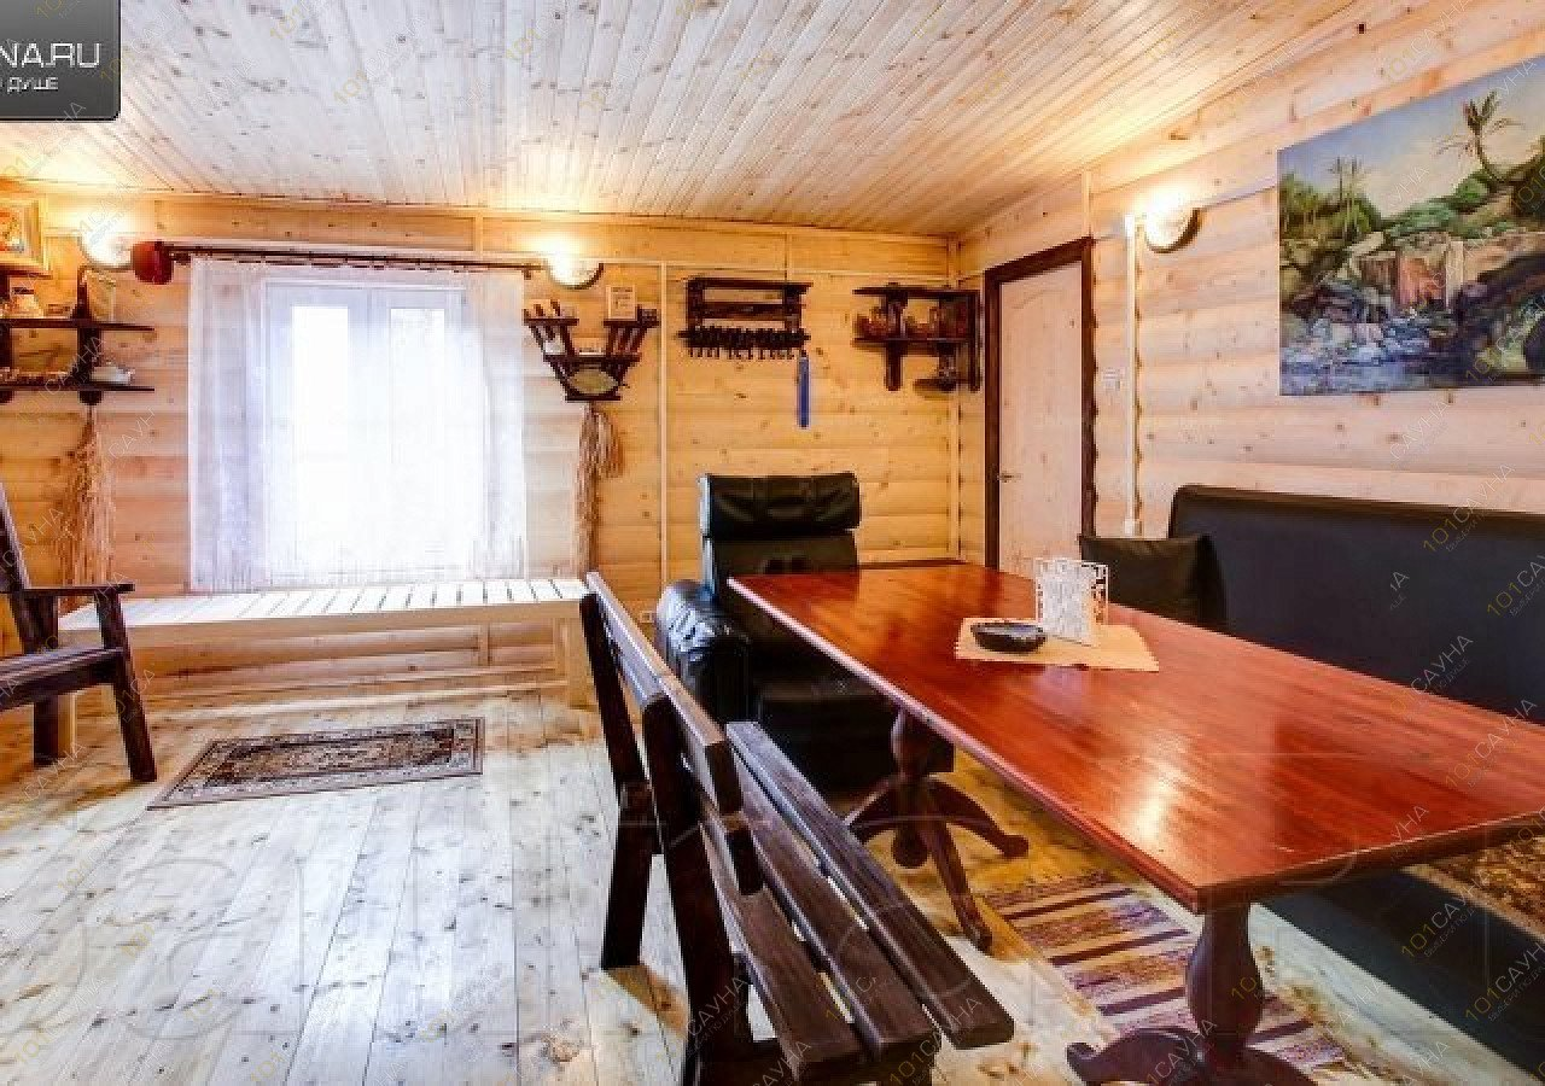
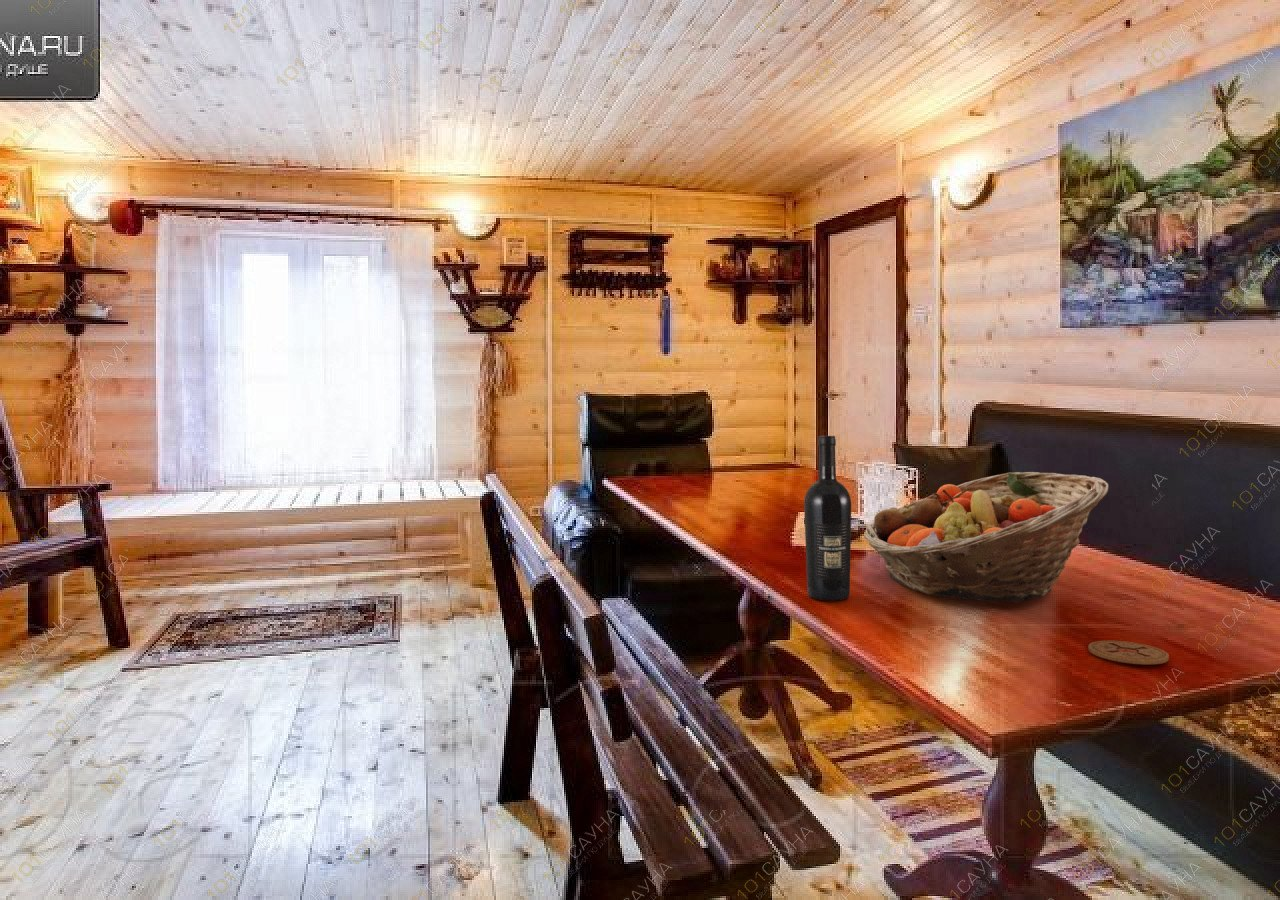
+ wine bottle (827, 516)
+ fruit basket (977, 528)
+ coaster (1127, 652)
